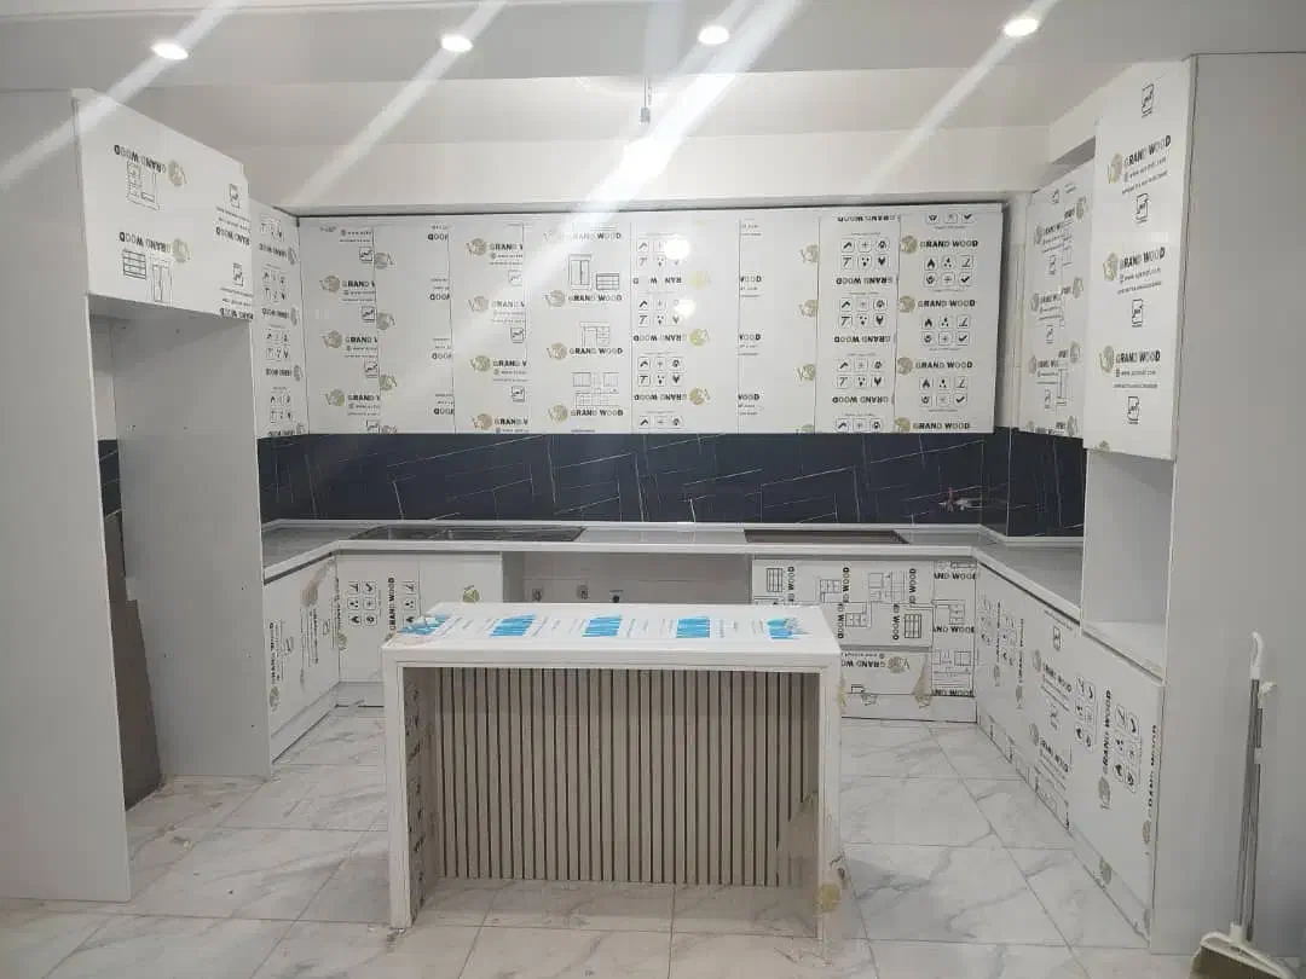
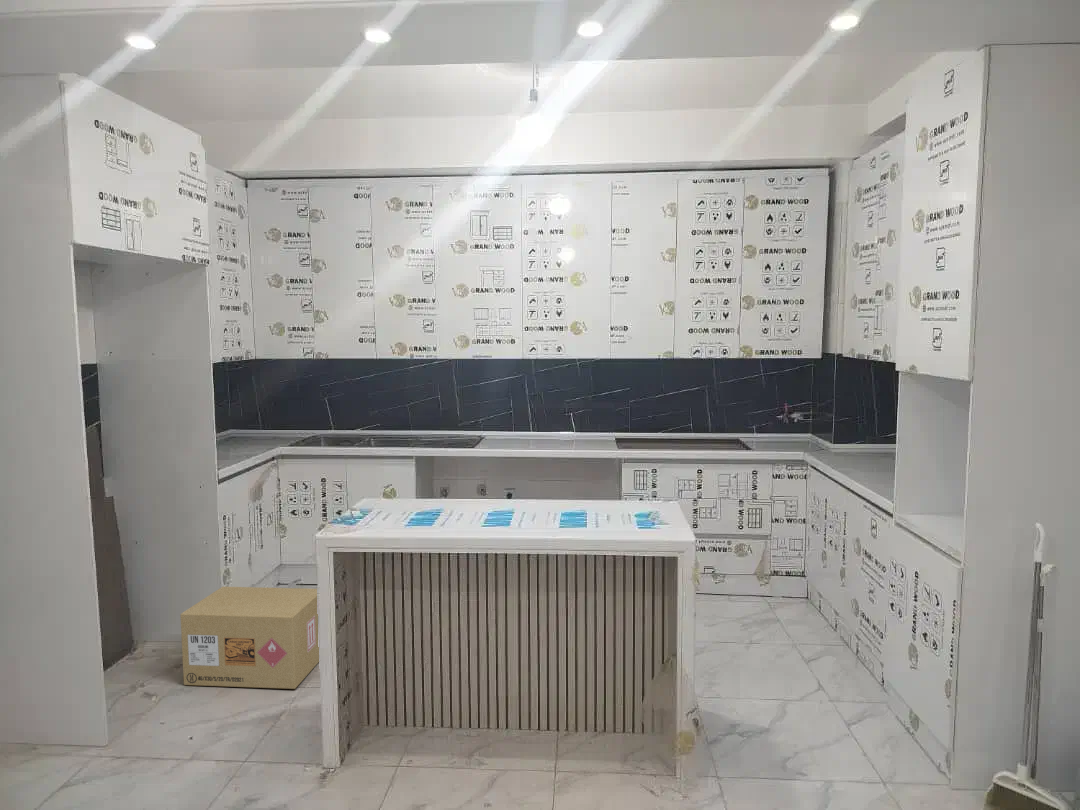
+ cardboard box (256, 634)
